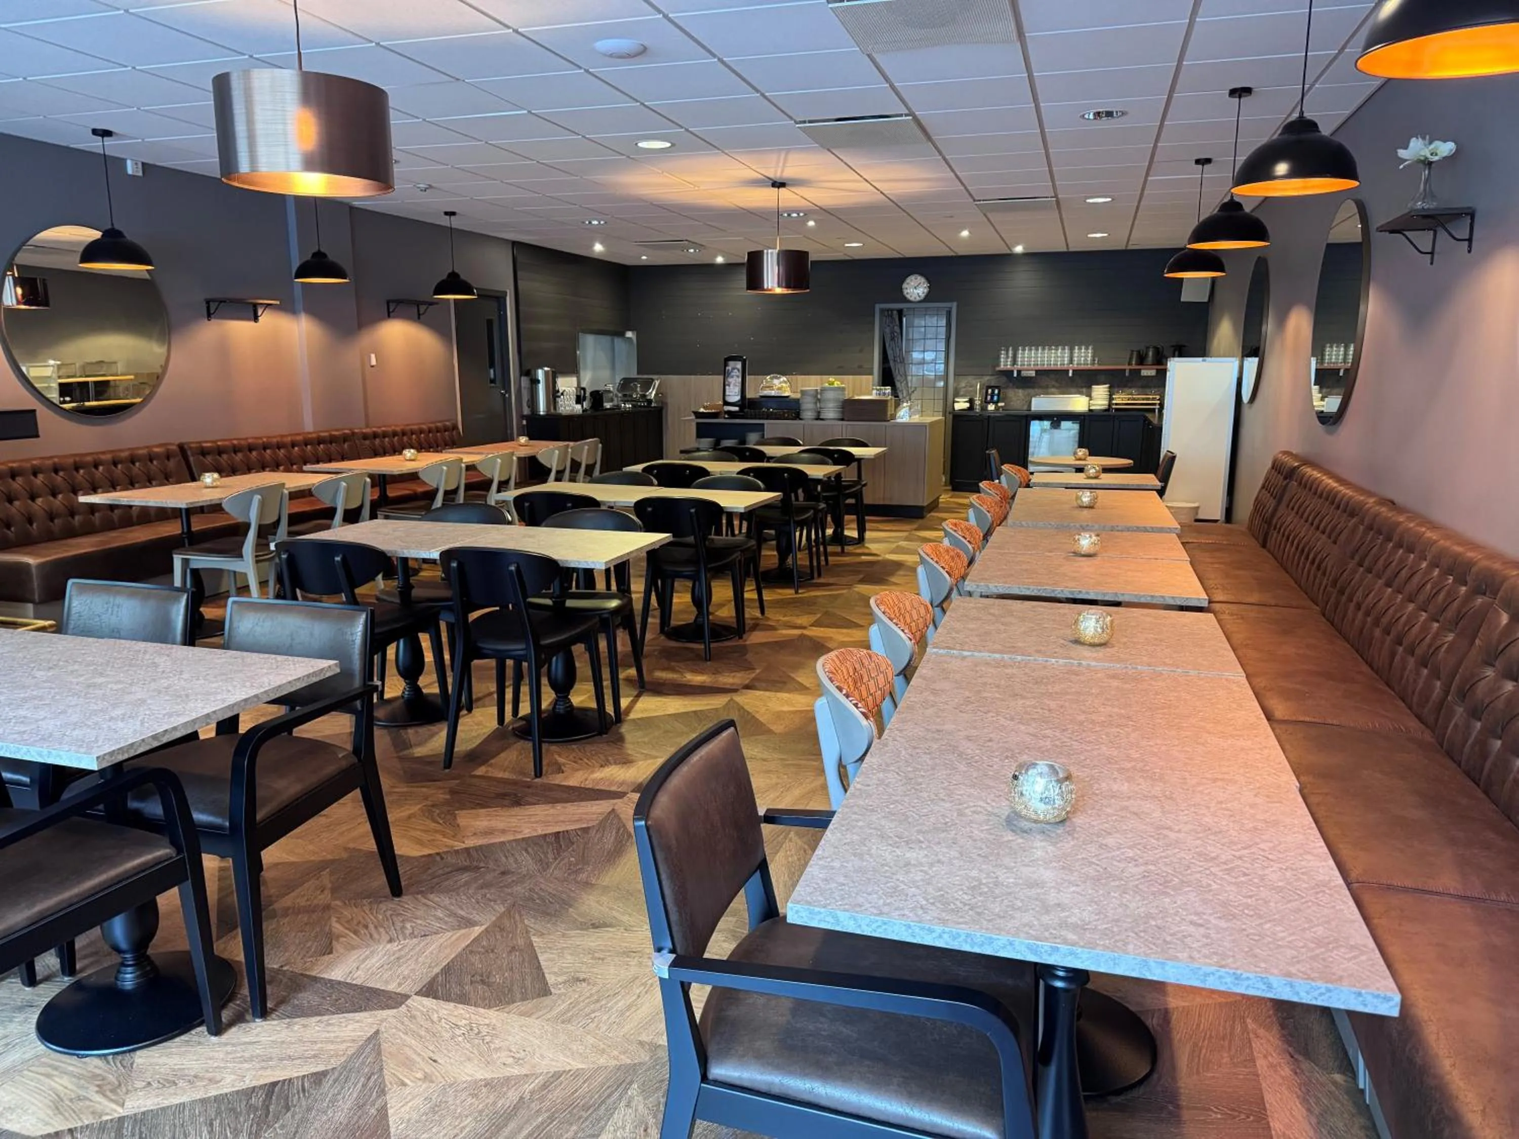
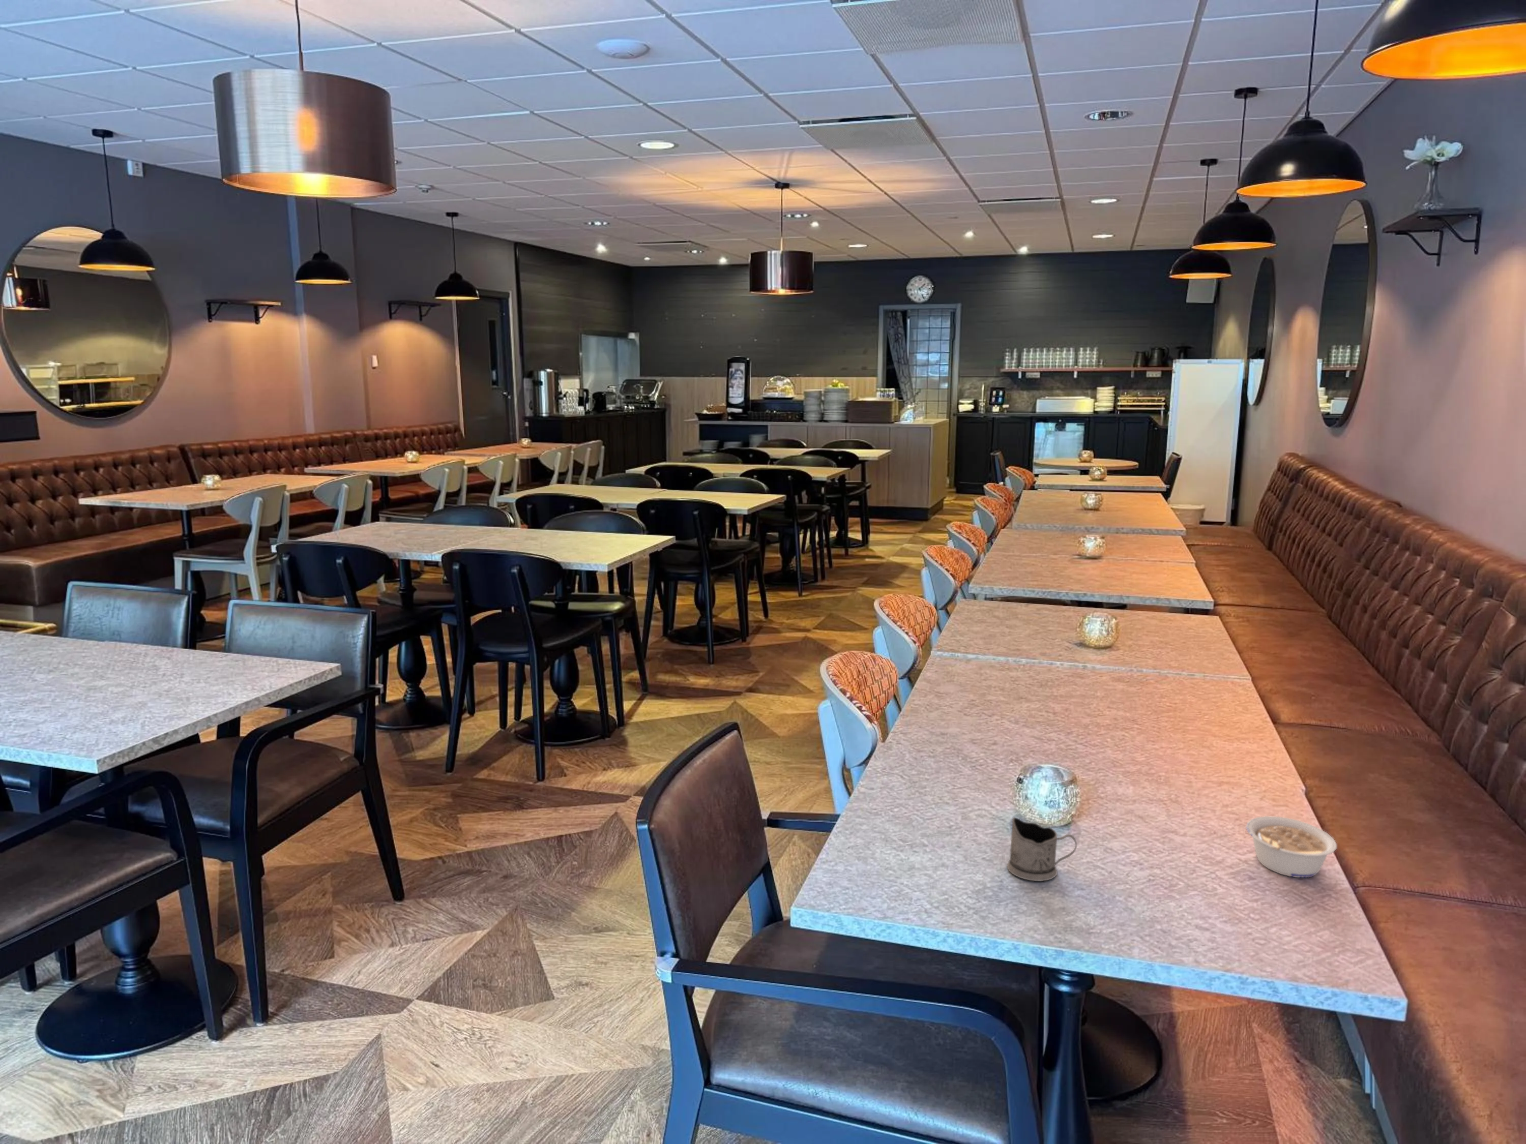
+ tea glass holder (1042, 847)
+ legume (1290, 847)
